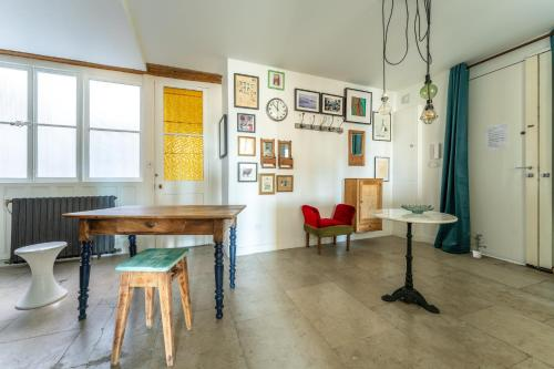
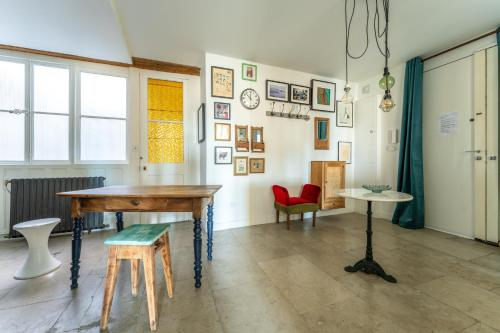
- potted plant (479, 244)
